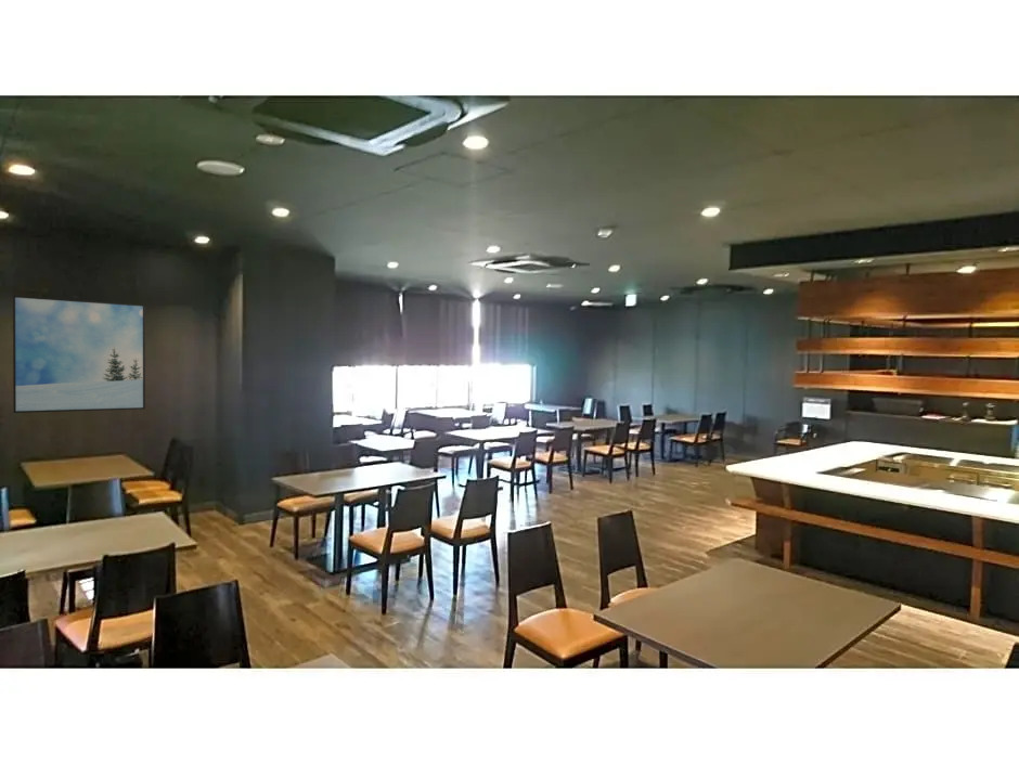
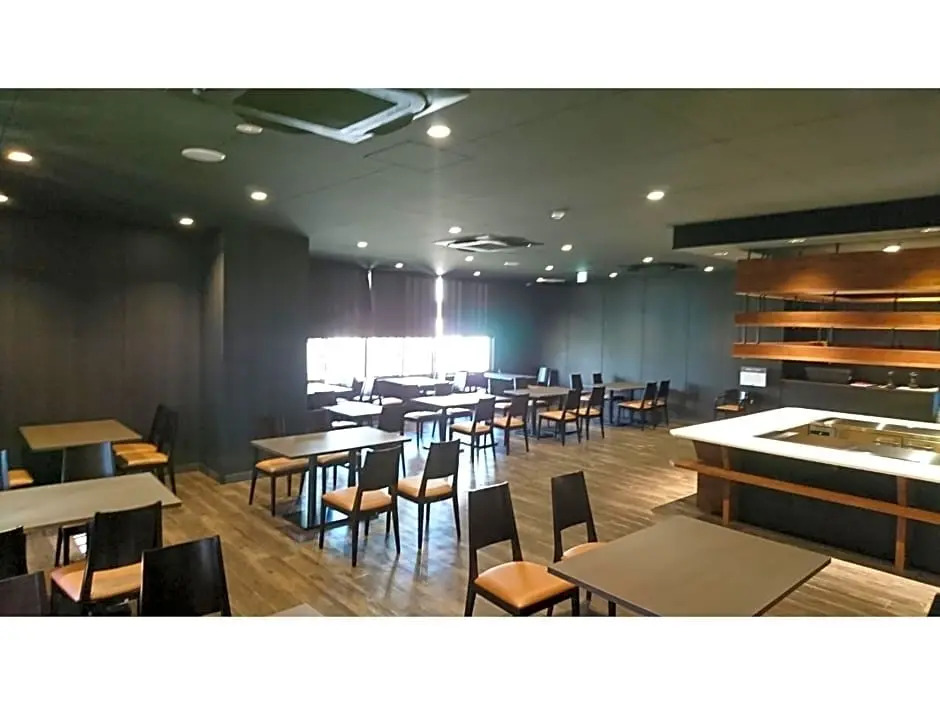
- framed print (82, 355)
